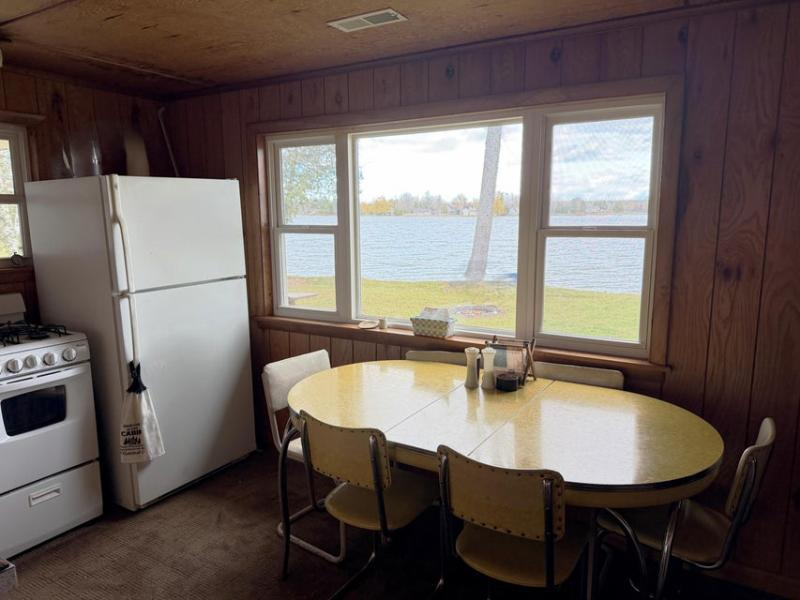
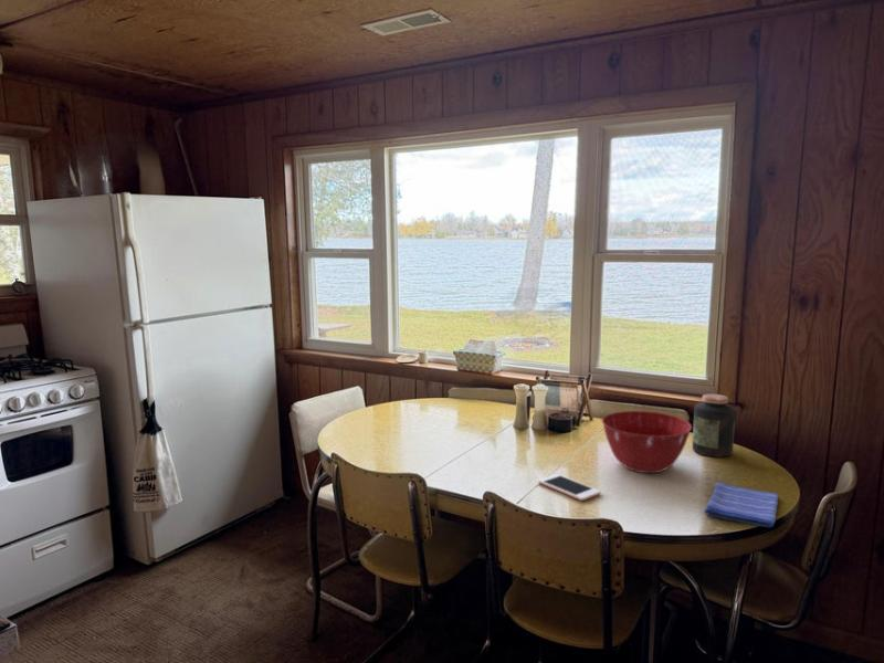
+ cell phone (568, 486)
+ mixing bowl (644, 443)
+ dish towel (741, 502)
+ jar (713, 423)
